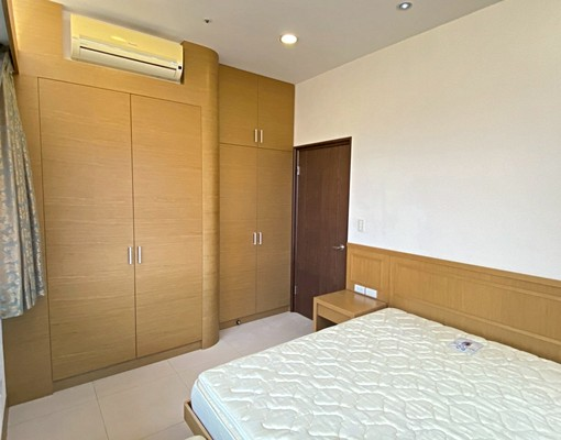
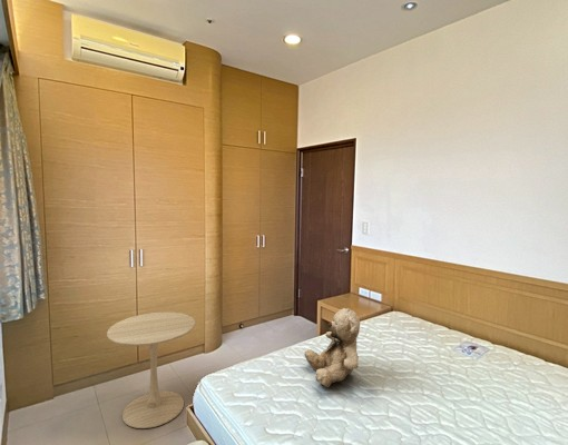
+ side table (154, 367)
+ teddy bear (331, 343)
